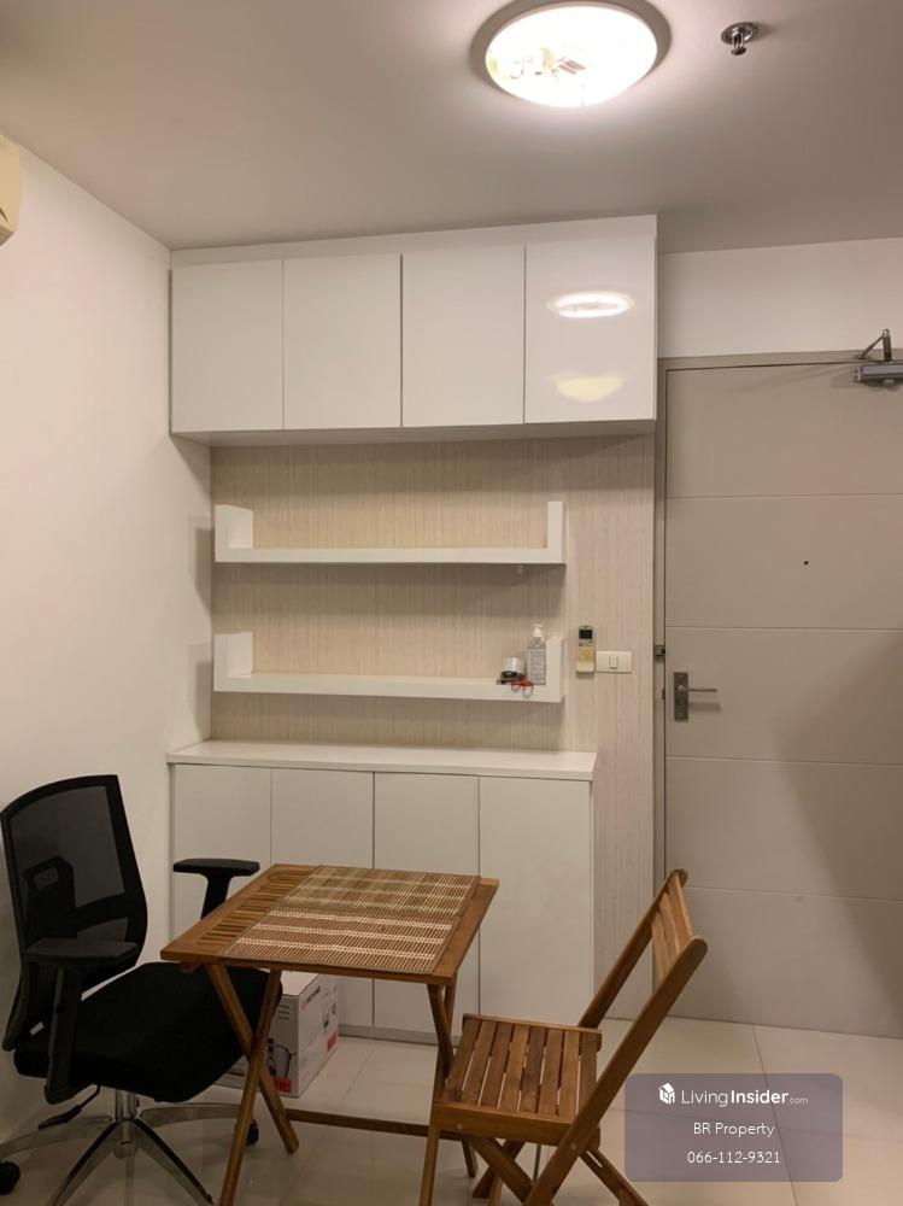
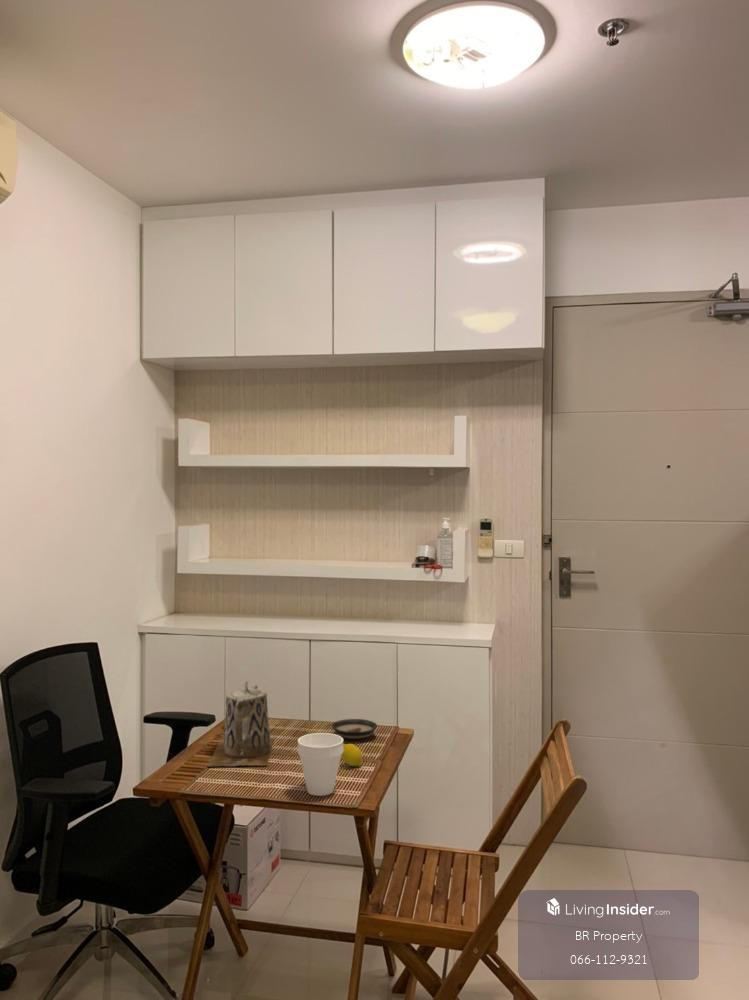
+ cup (320, 765)
+ saucer (354, 730)
+ teapot (242, 716)
+ fruit (351, 754)
